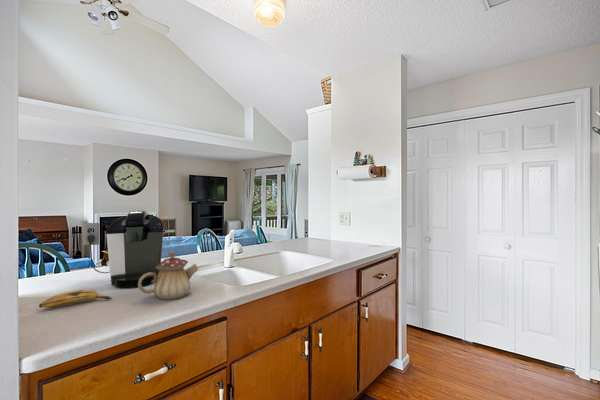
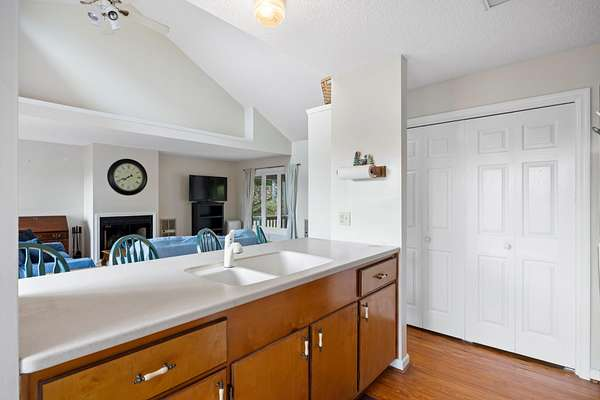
- teapot (169, 273)
- coffee maker (121, 246)
- banana (77, 297)
